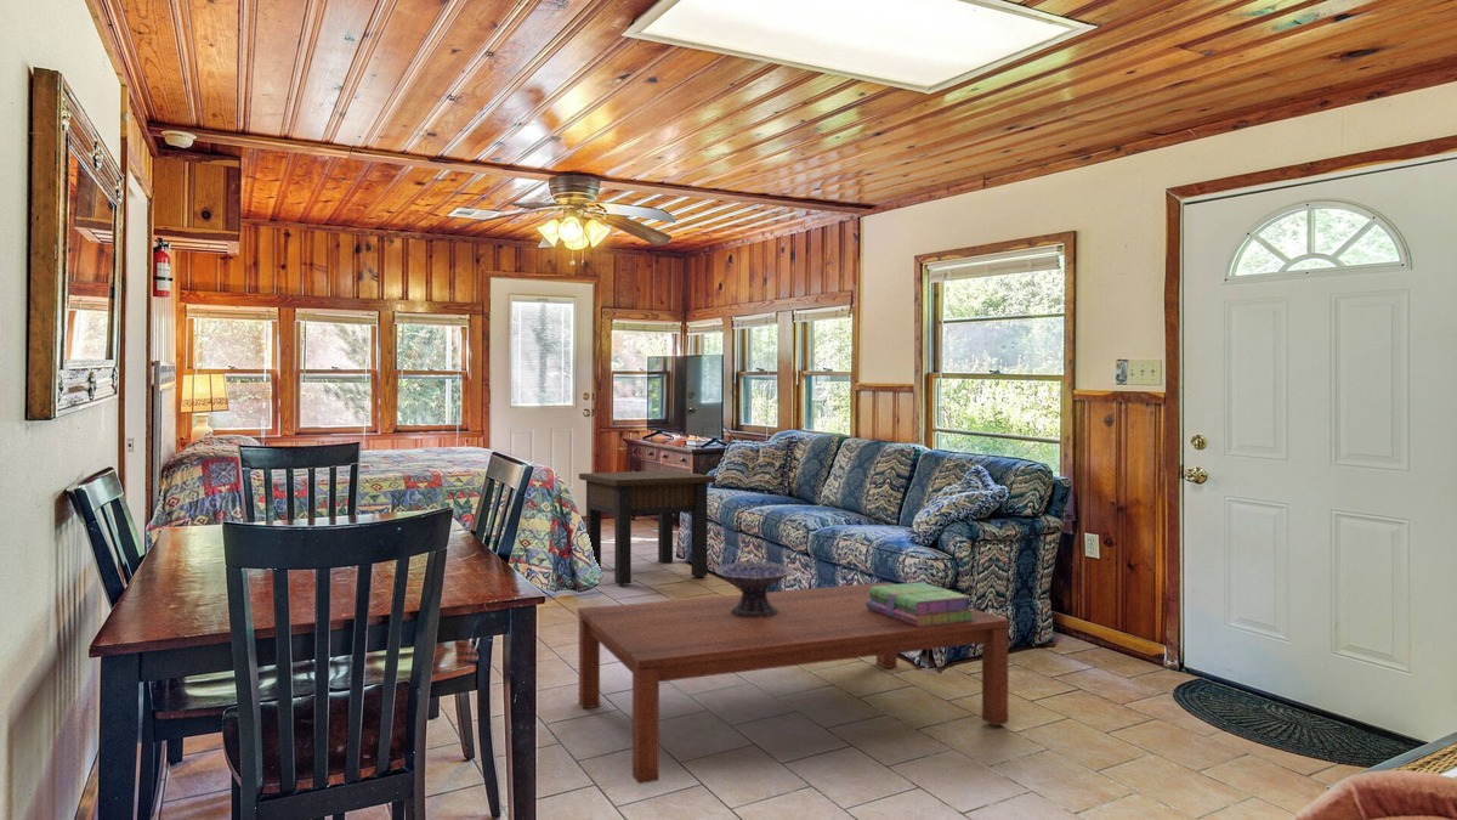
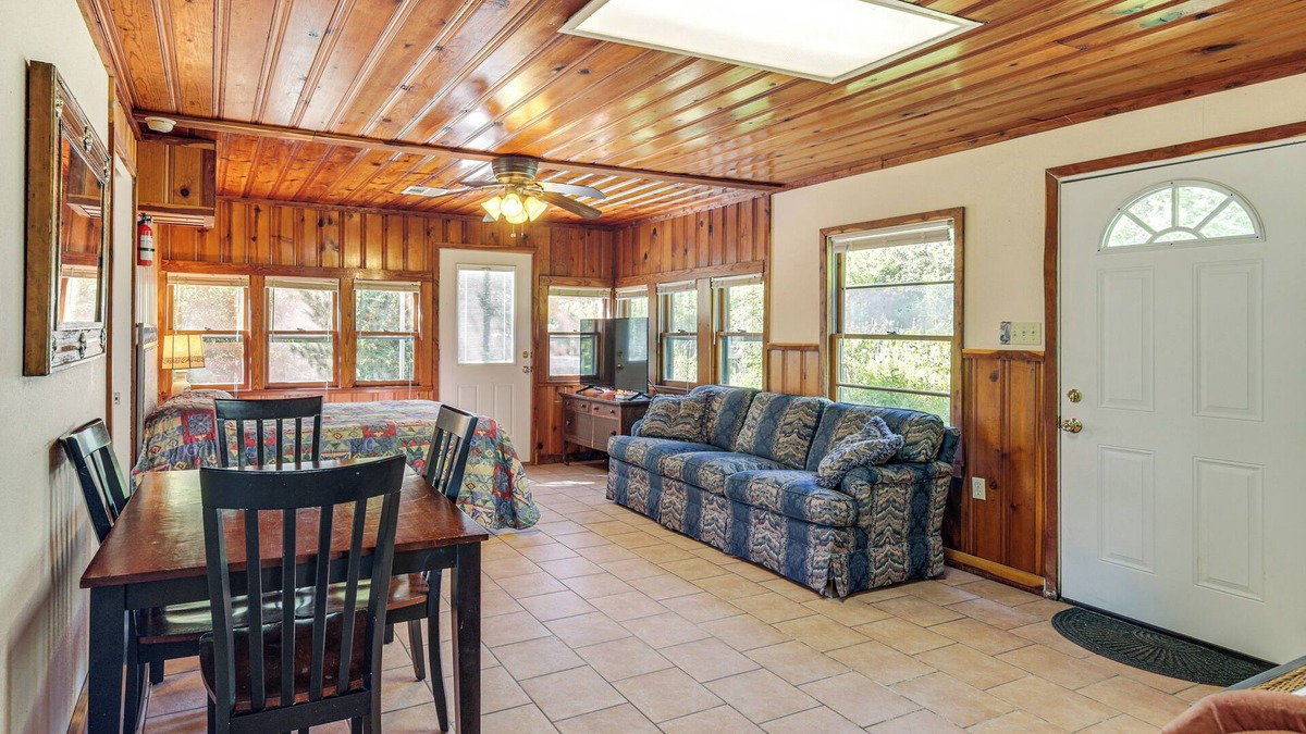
- decorative bowl (754, 589)
- side table (641, 514)
- coffee table (787, 663)
- stack of books (918, 601)
